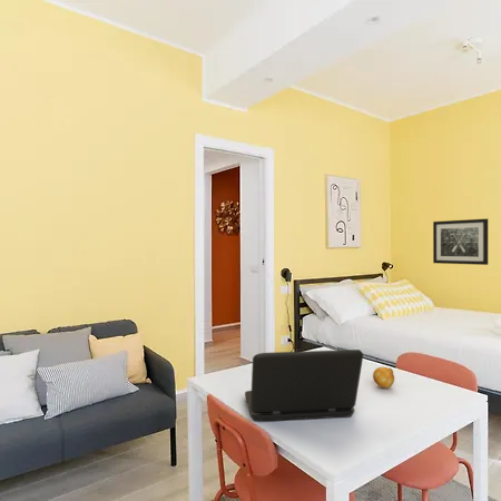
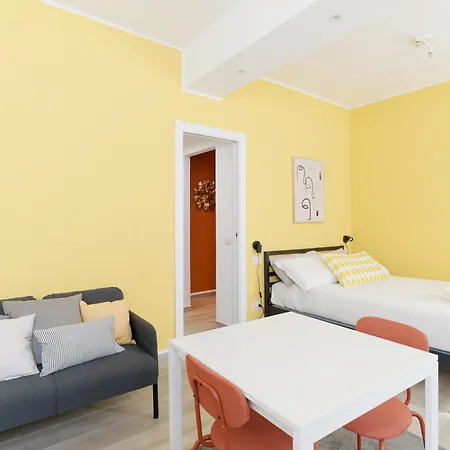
- fruit (383, 376)
- wall art (459, 242)
- laptop (298, 375)
